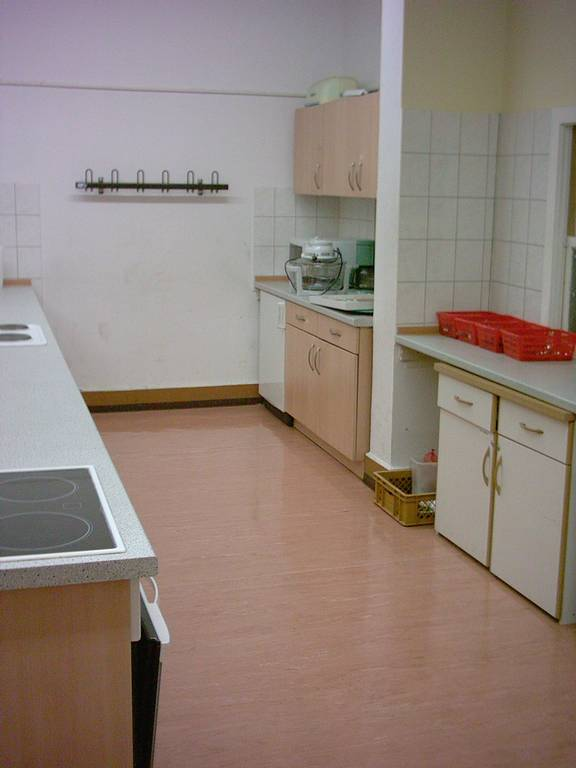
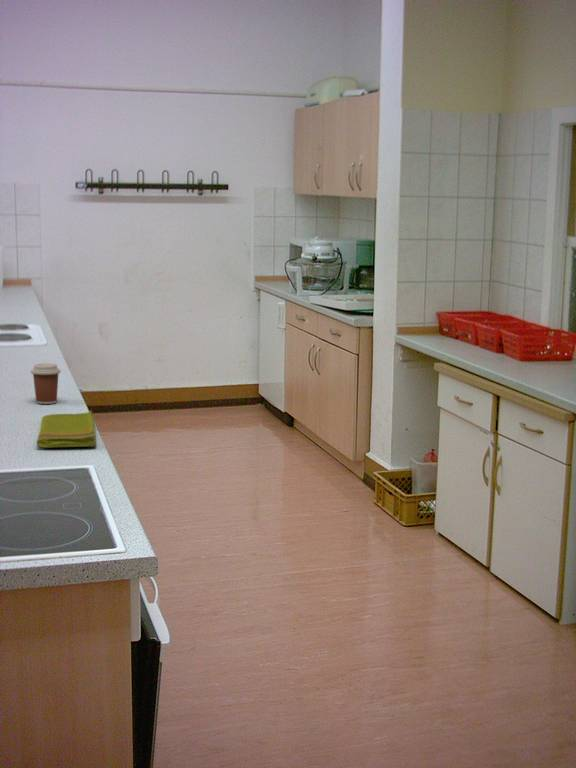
+ coffee cup (46, 383)
+ dish towel (67, 427)
